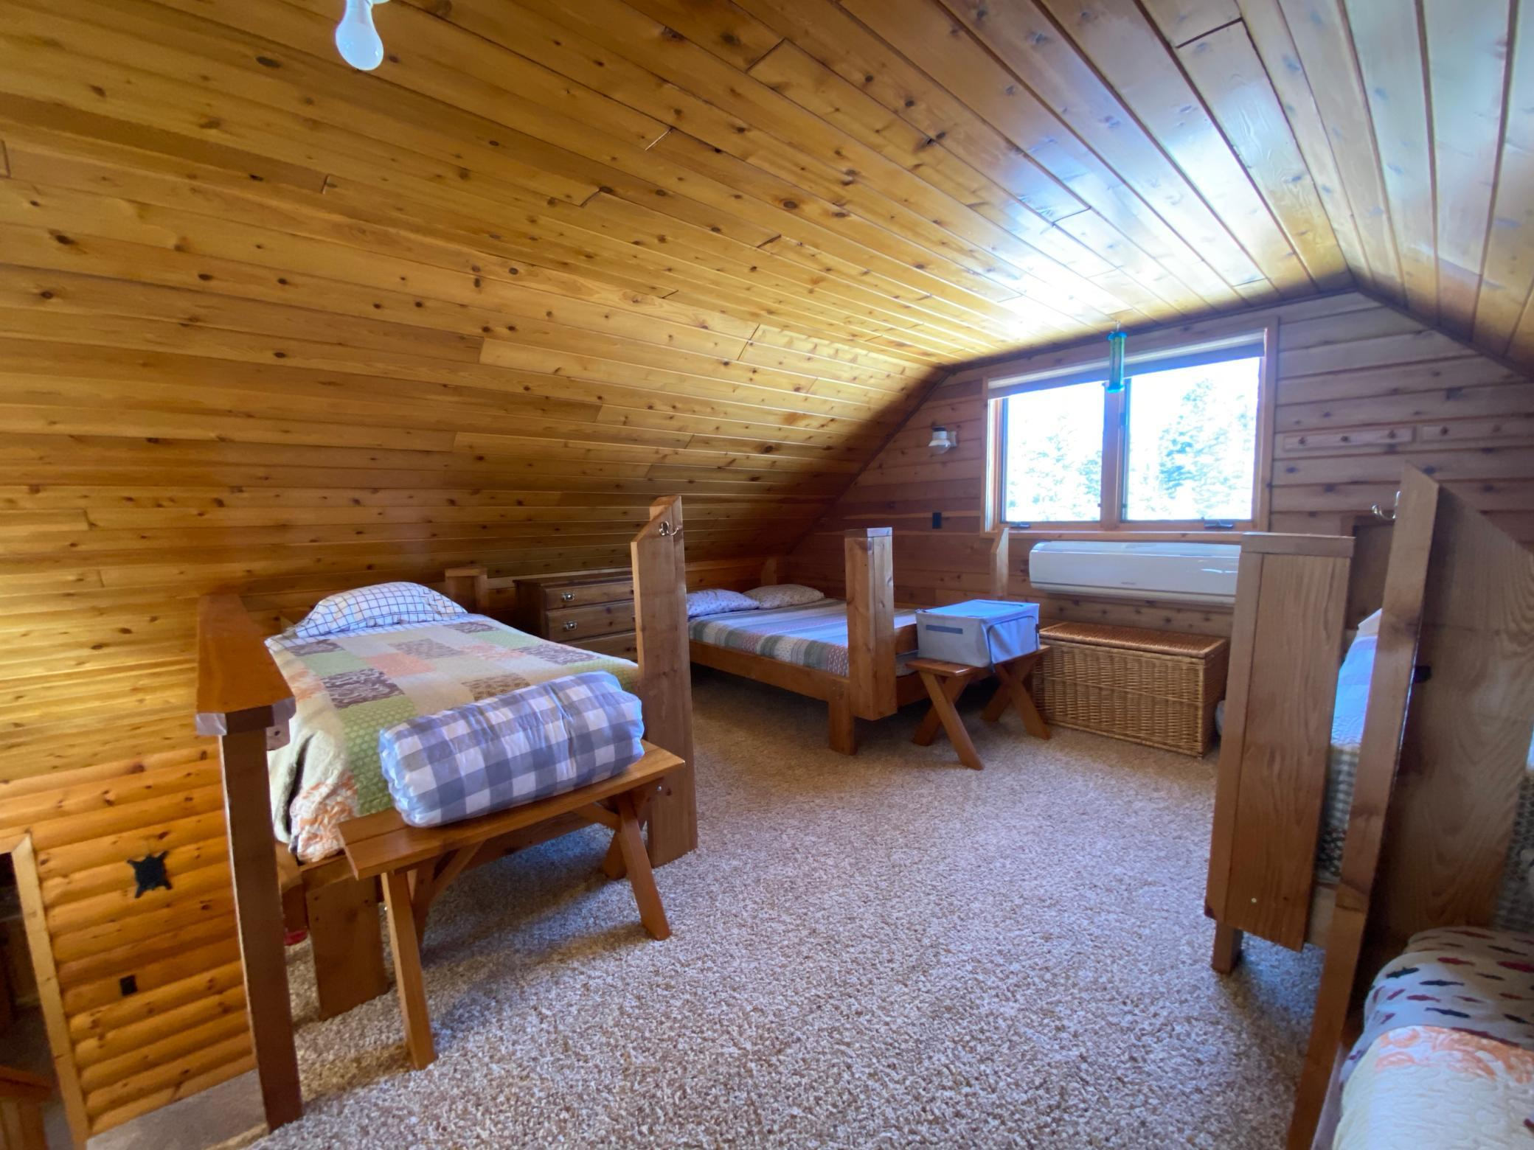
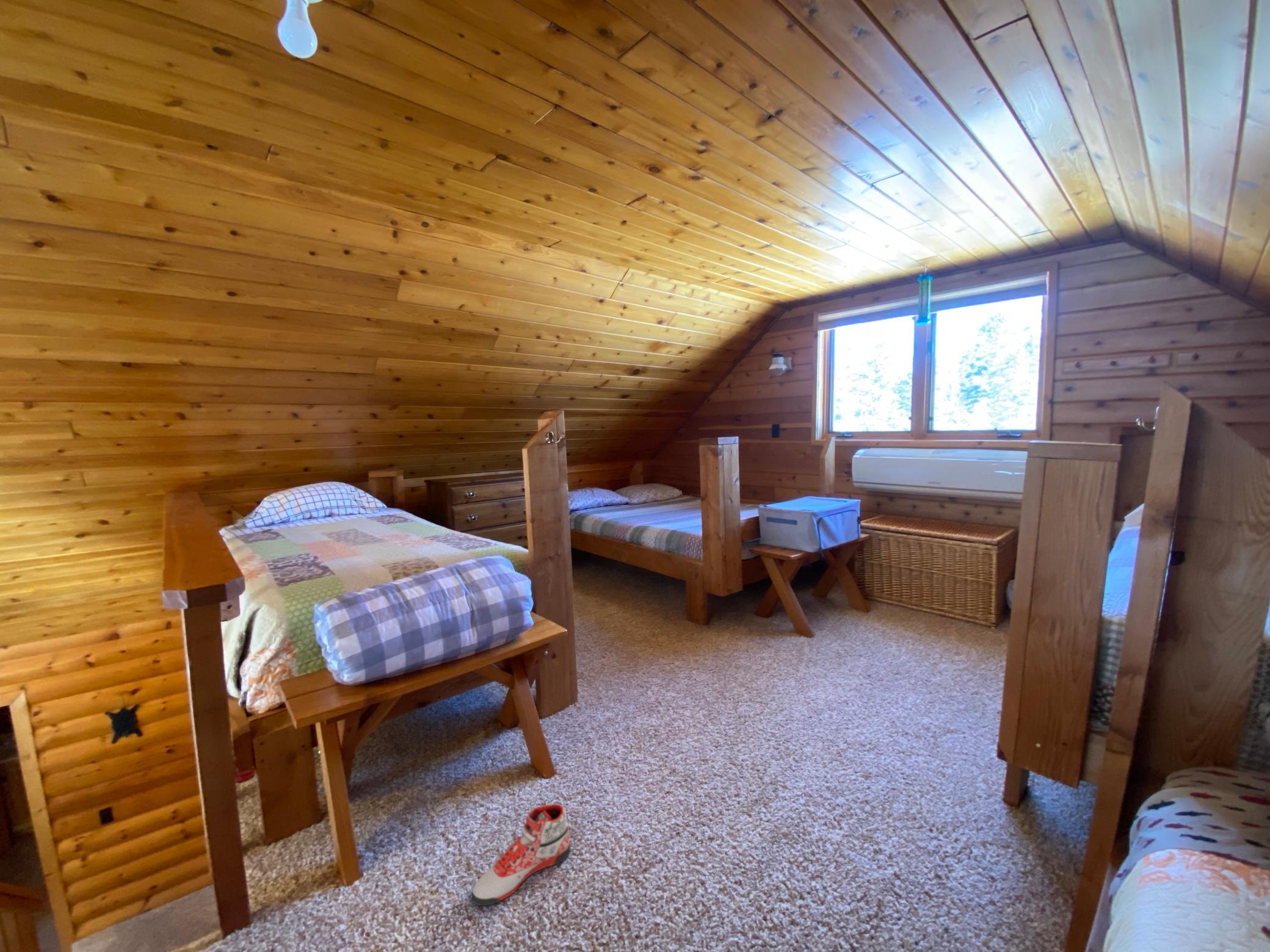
+ sneaker (521, 848)
